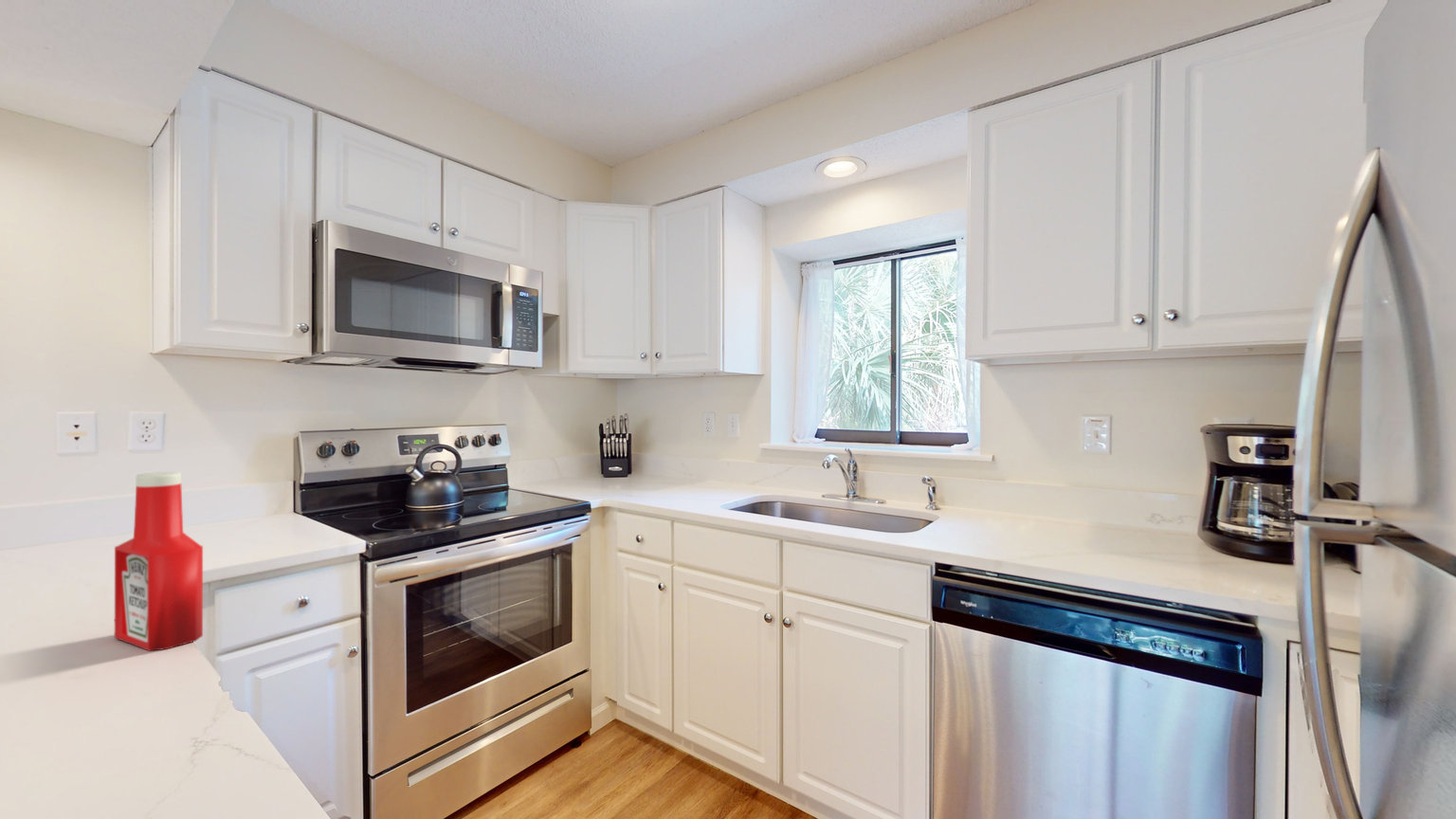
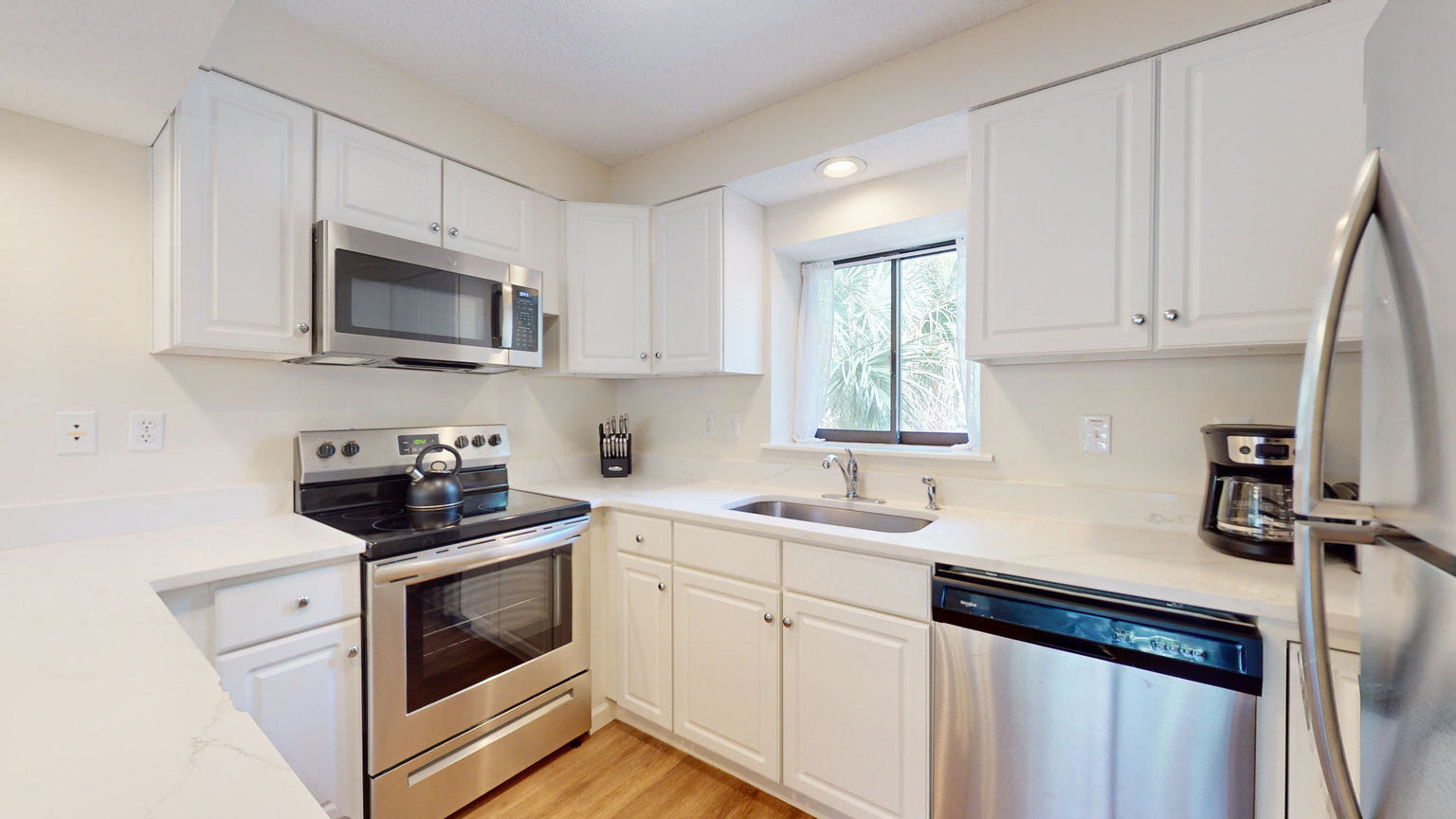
- soap bottle (158, 555)
